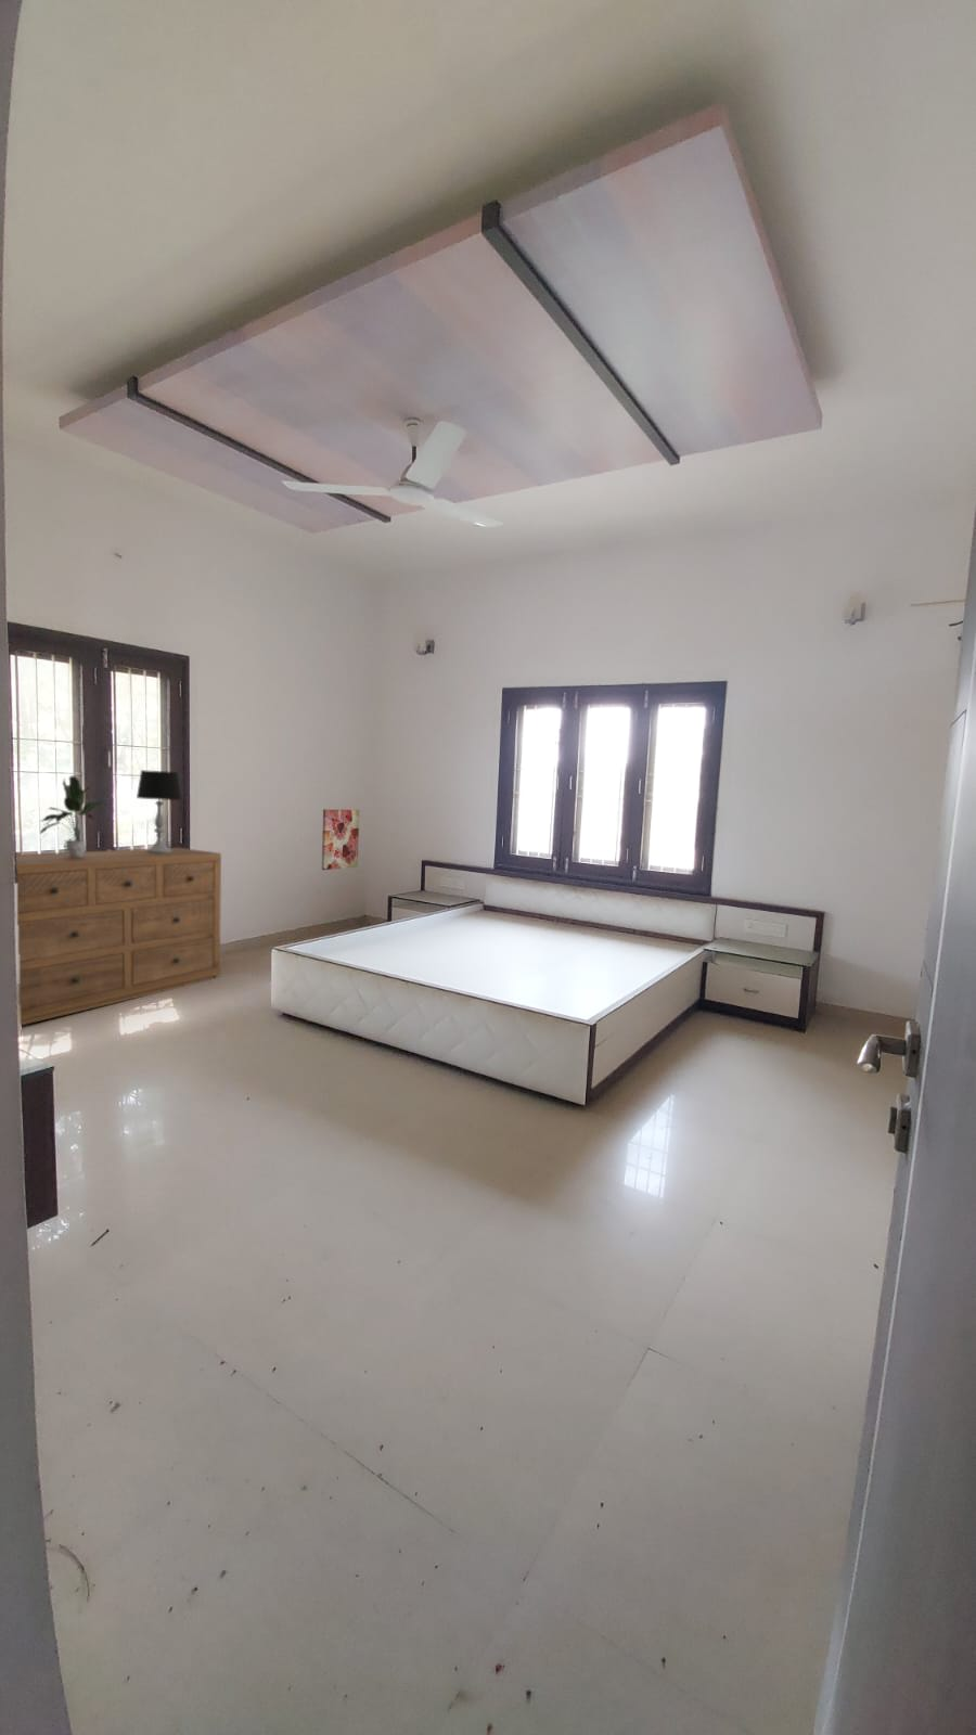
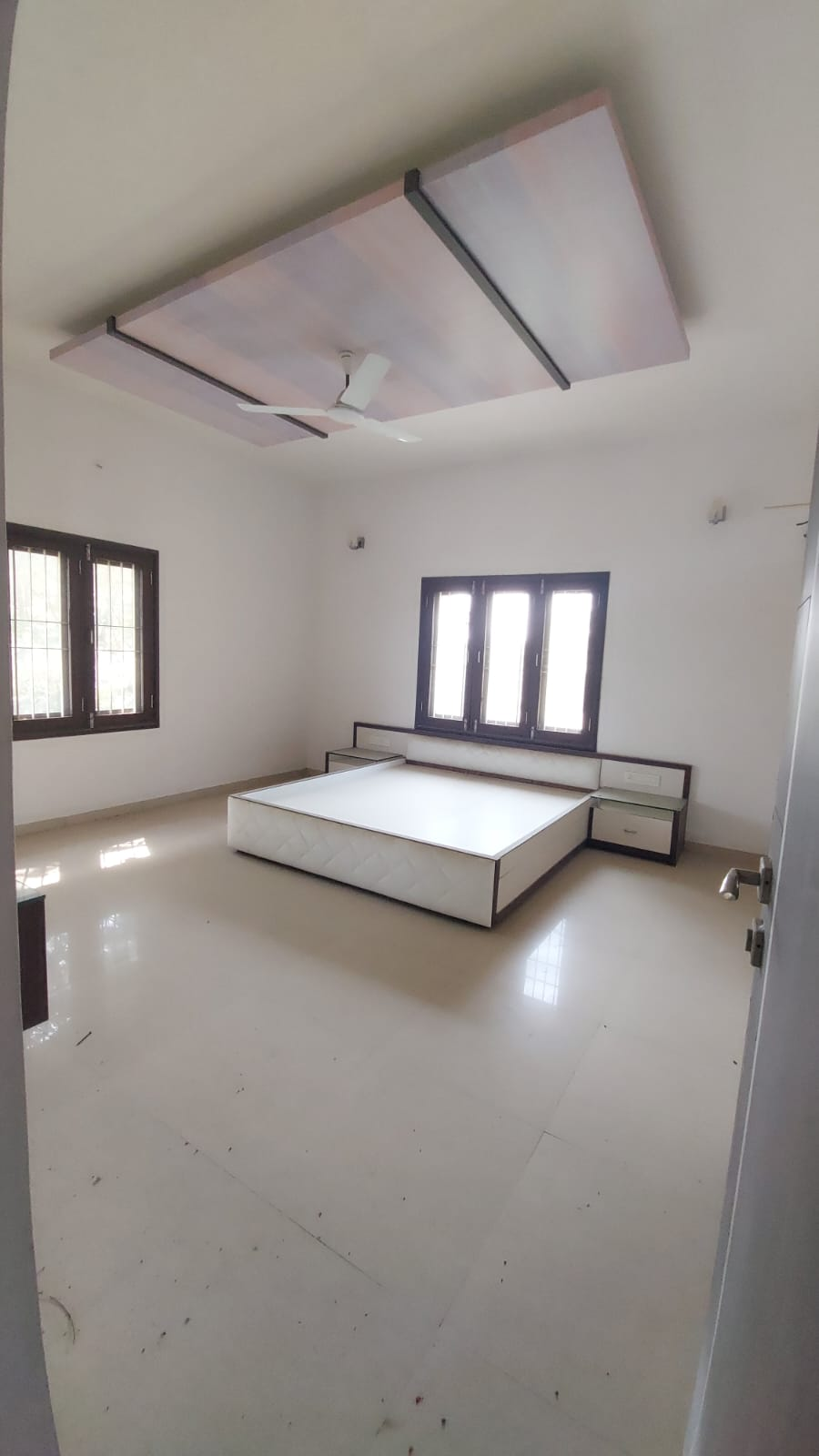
- wall art (341, 838)
- table lamp (160, 811)
- potted plant (73, 814)
- dresser (106, 925)
